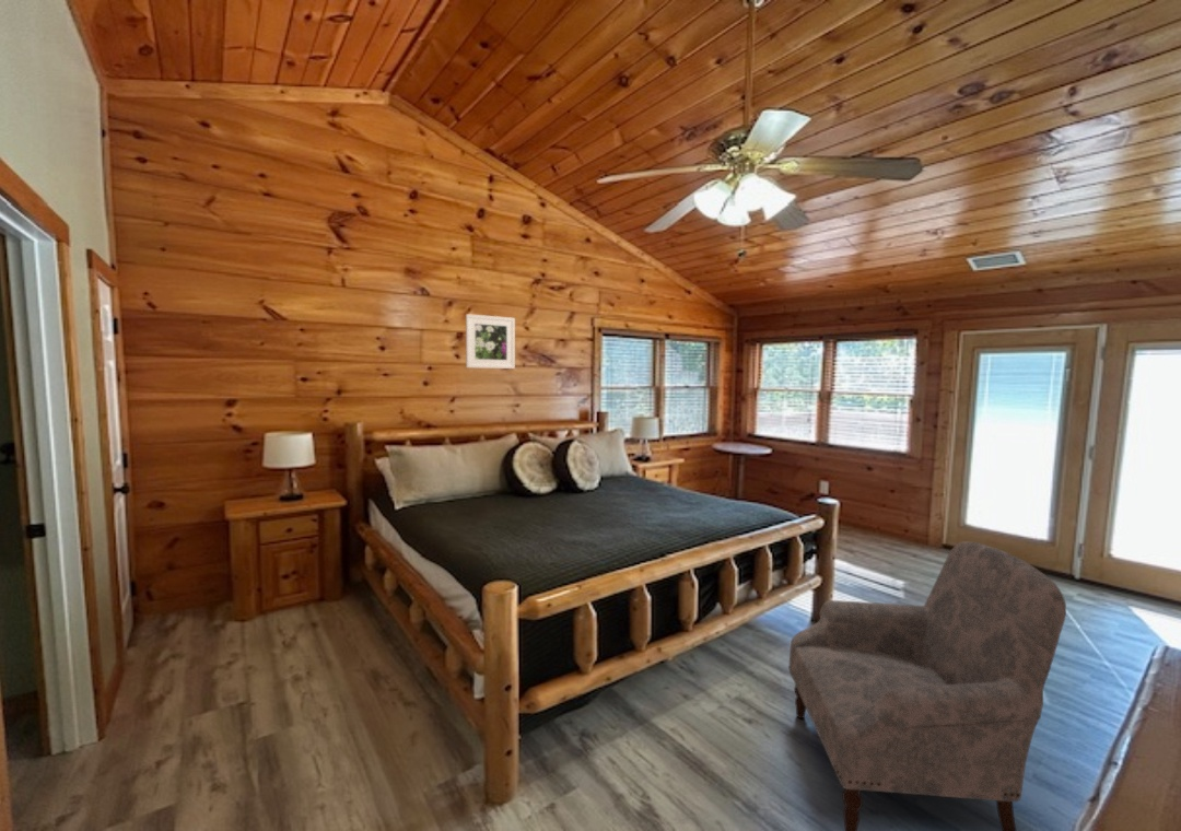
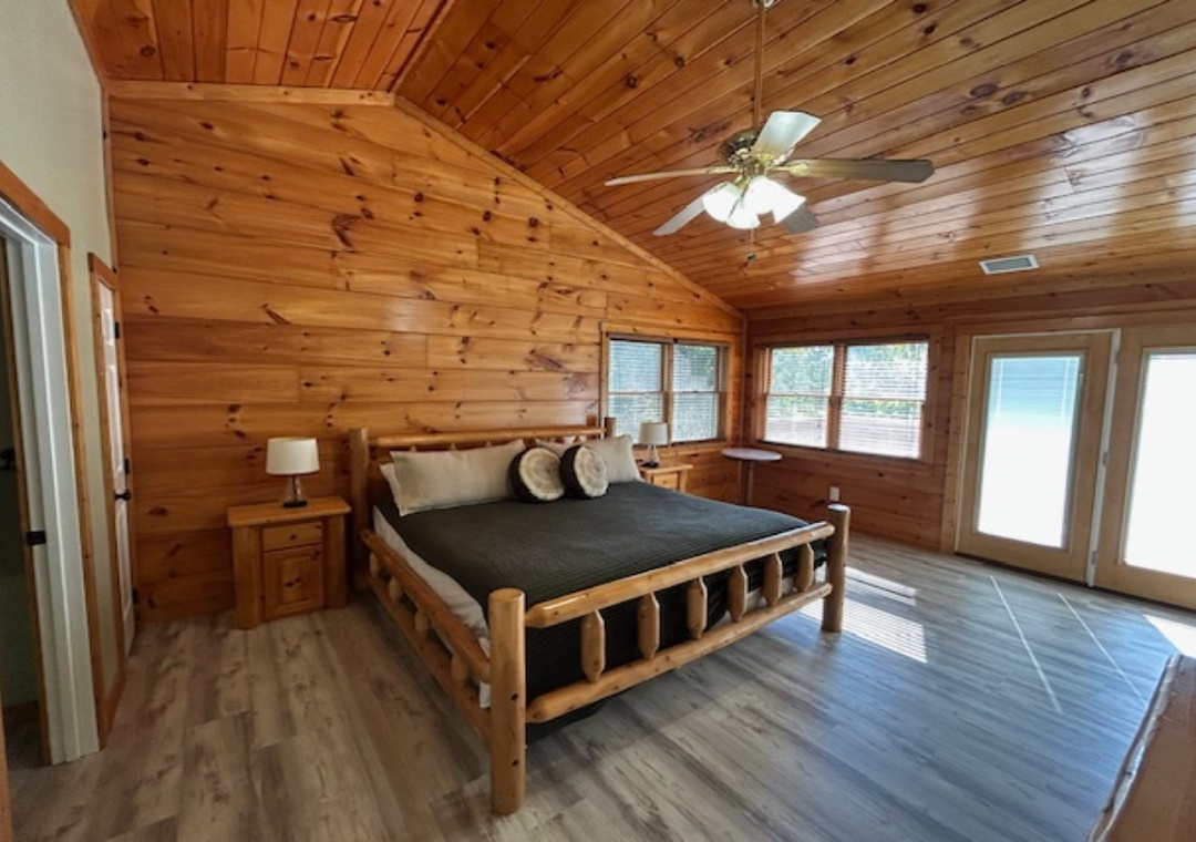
- armchair (910, 664)
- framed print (491, 342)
